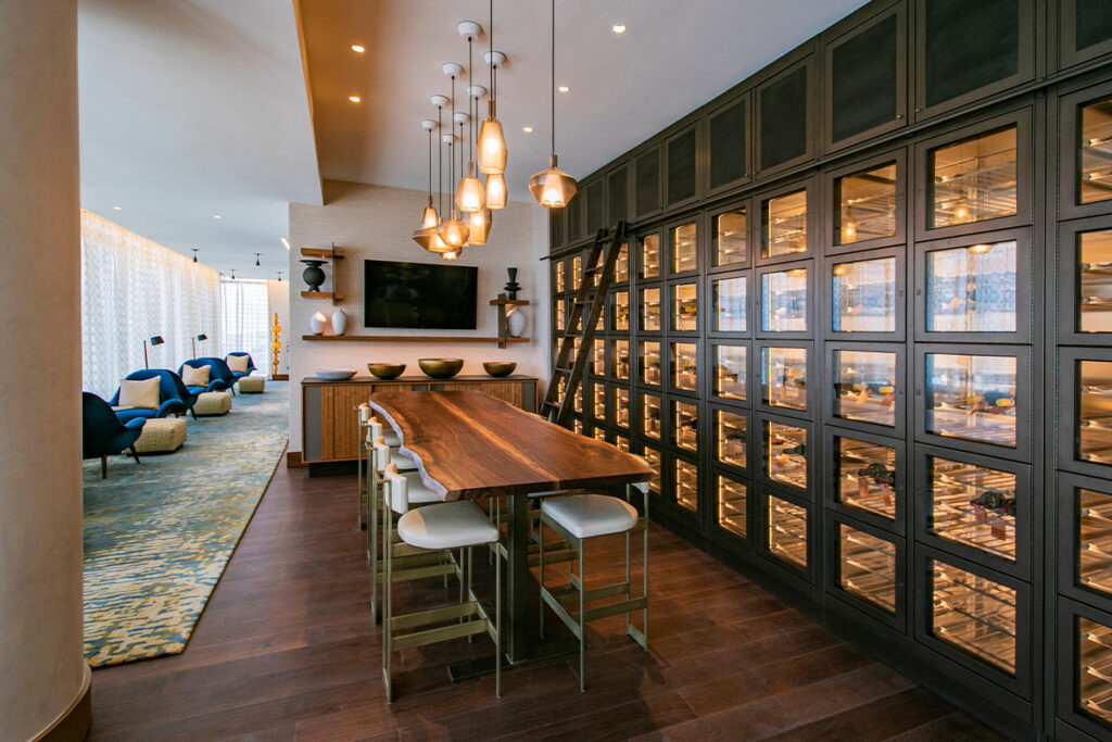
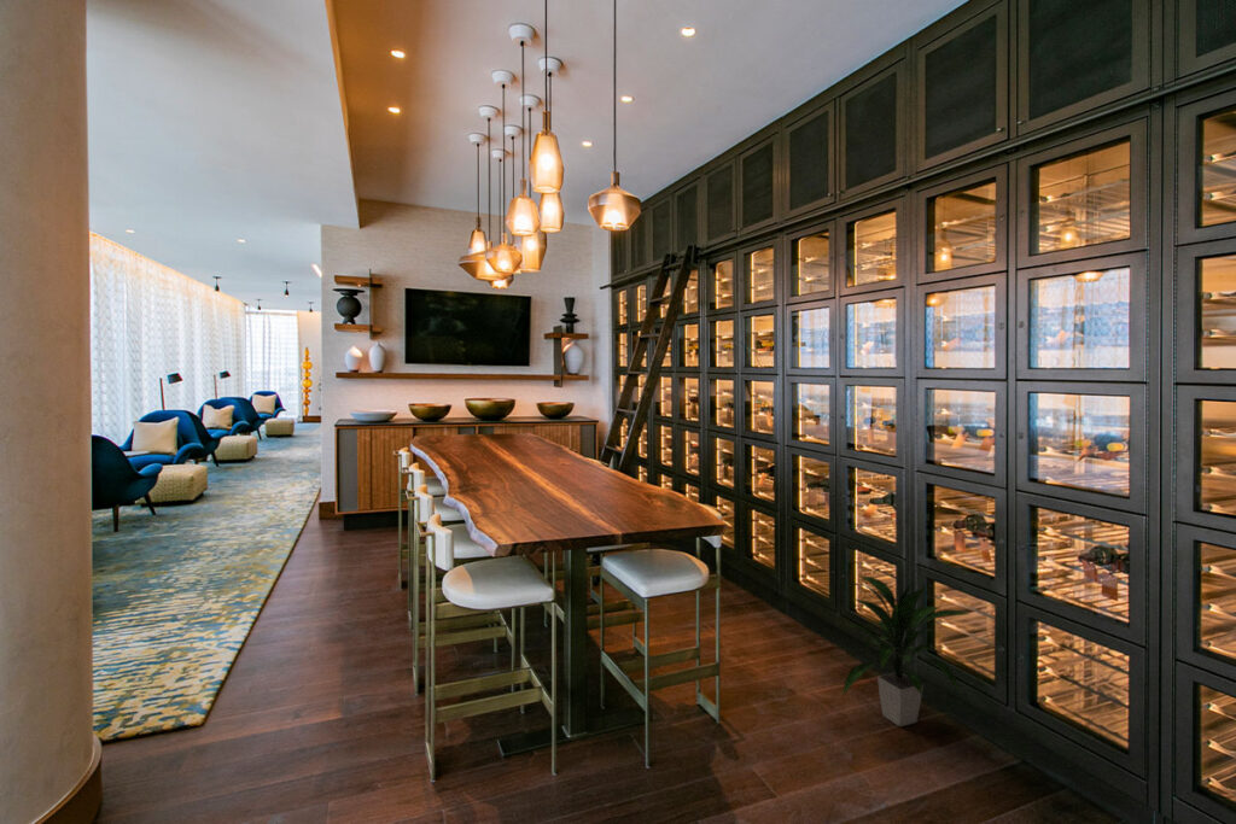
+ indoor plant (894, 645)
